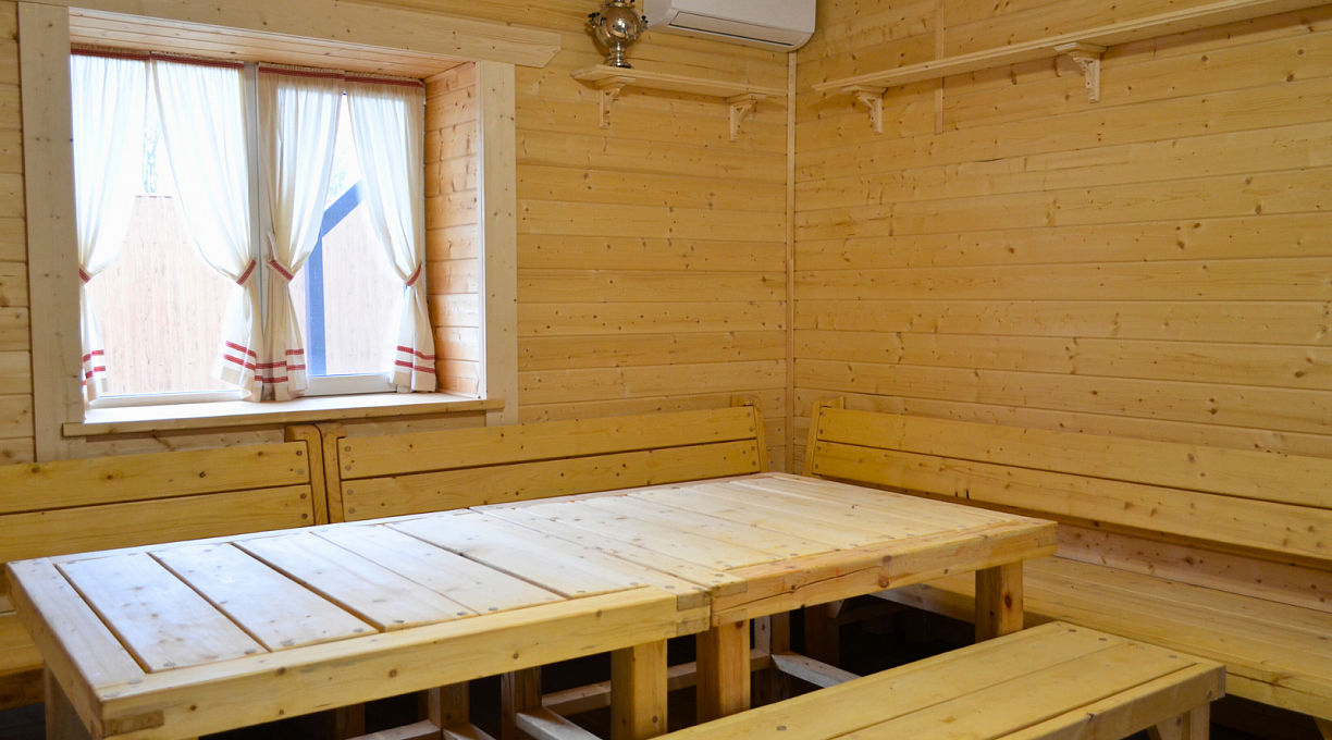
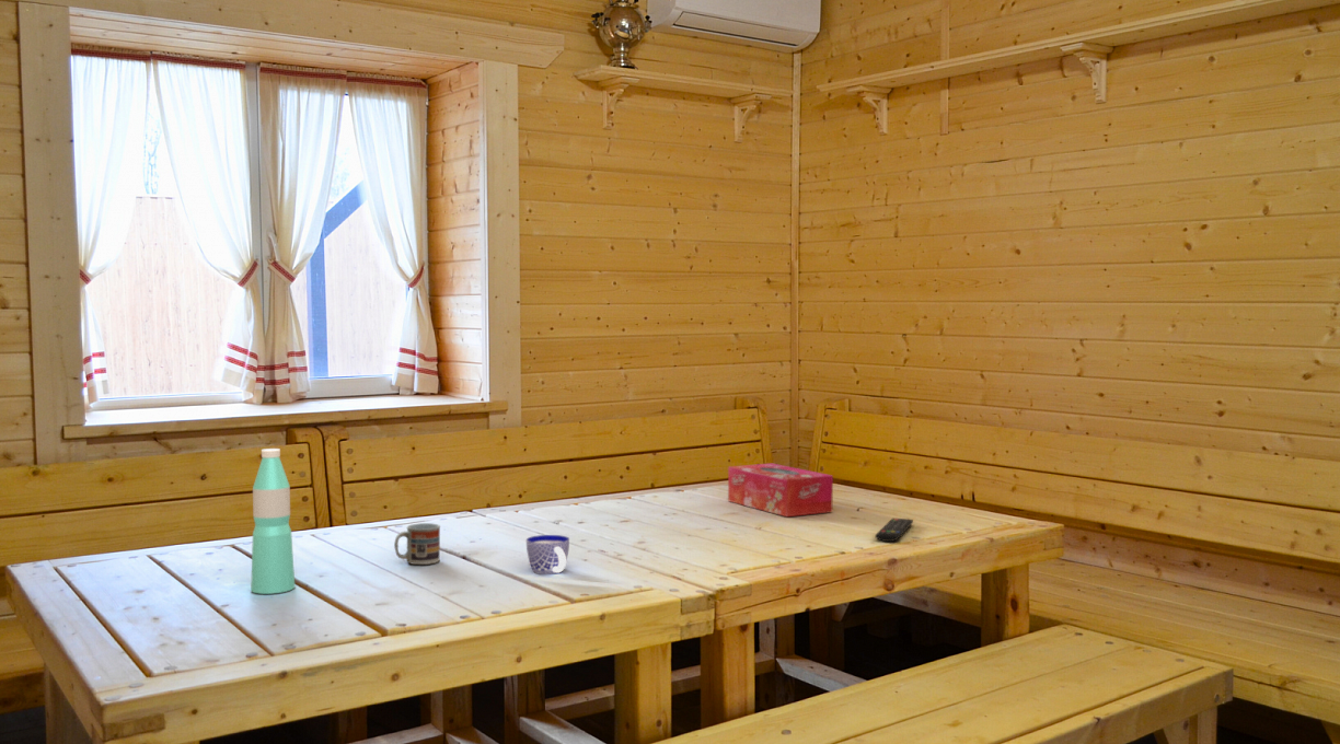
+ remote control (894, 530)
+ cup (551, 557)
+ water bottle (272, 519)
+ cup (417, 544)
+ tissue box (778, 488)
